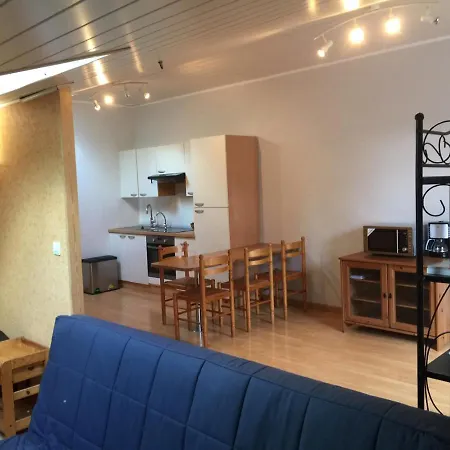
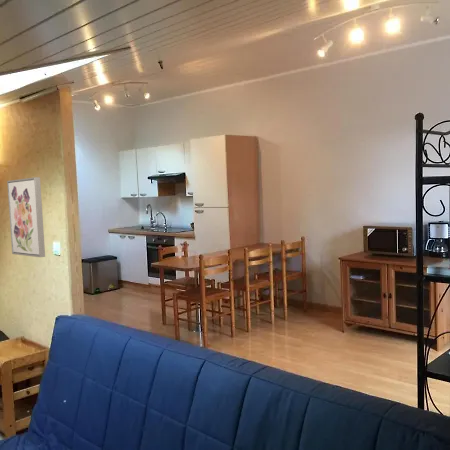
+ wall art (25, 217)
